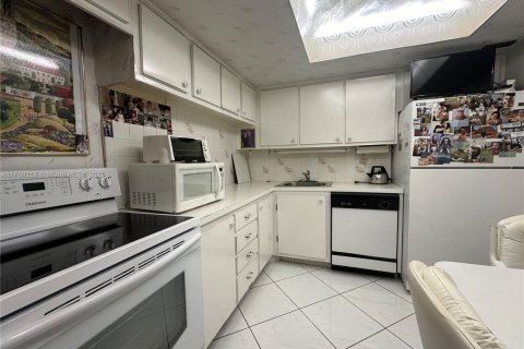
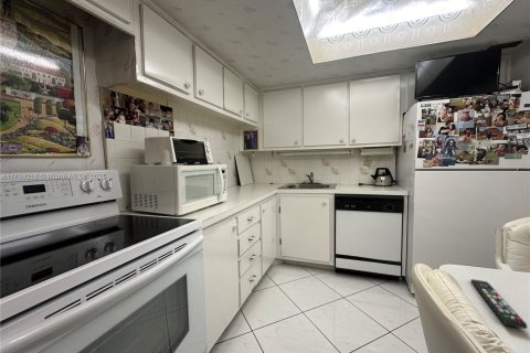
+ remote control (494, 299)
